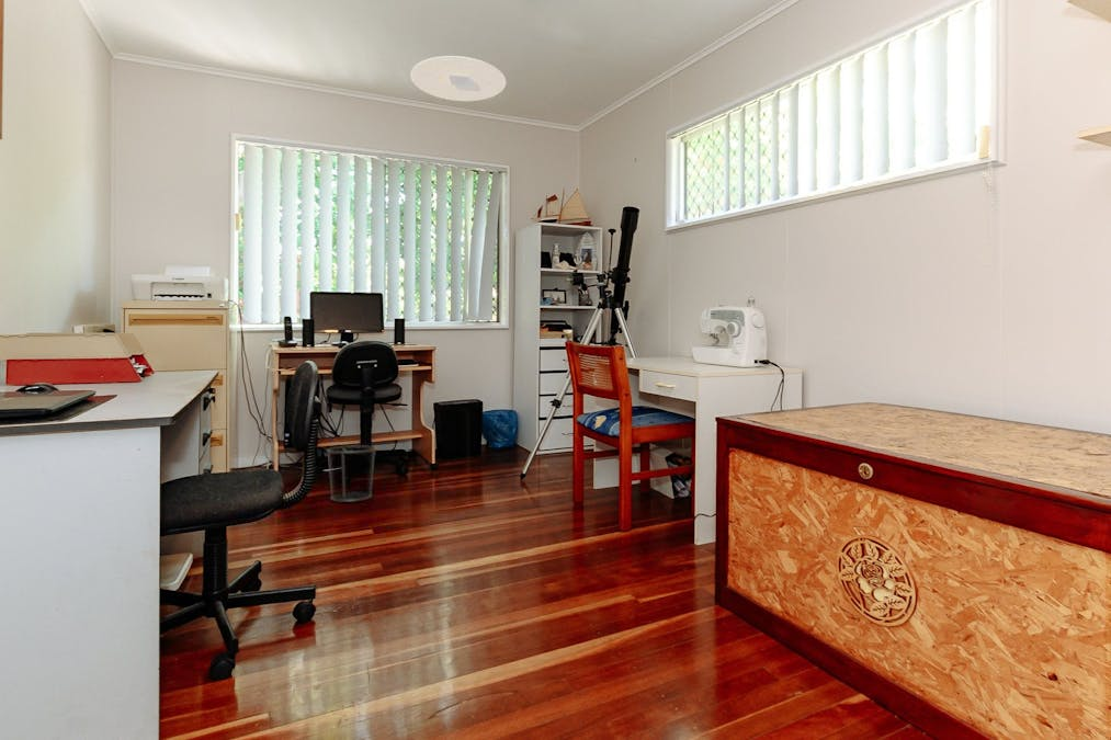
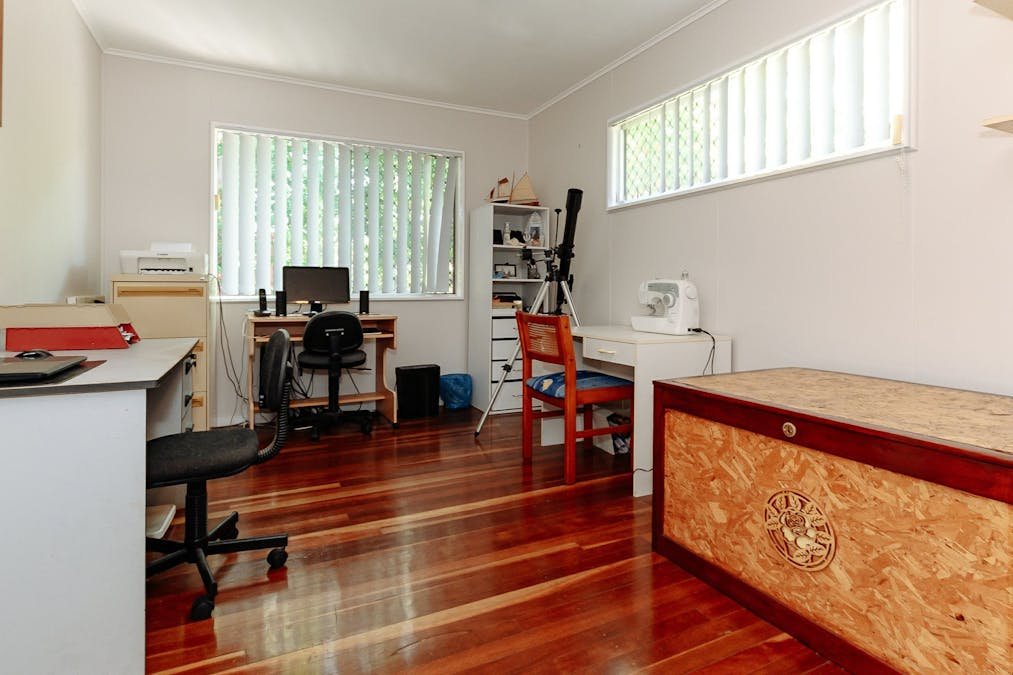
- waste bin (351, 473)
- ceiling light (458, 76)
